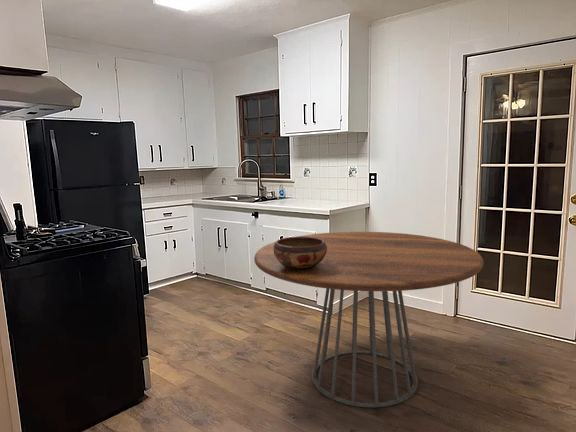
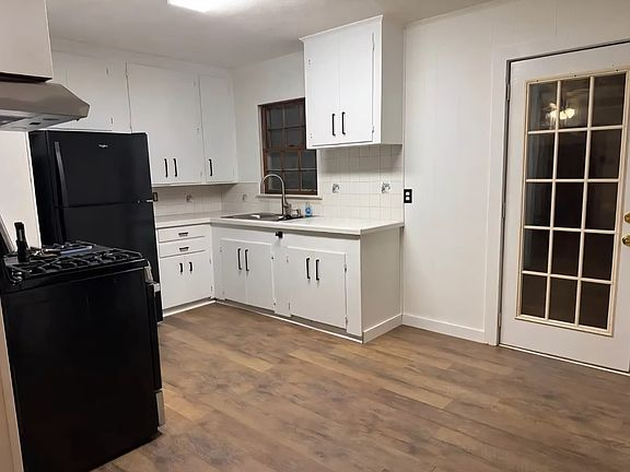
- dining table (369, 314)
- decorative bowl (300, 253)
